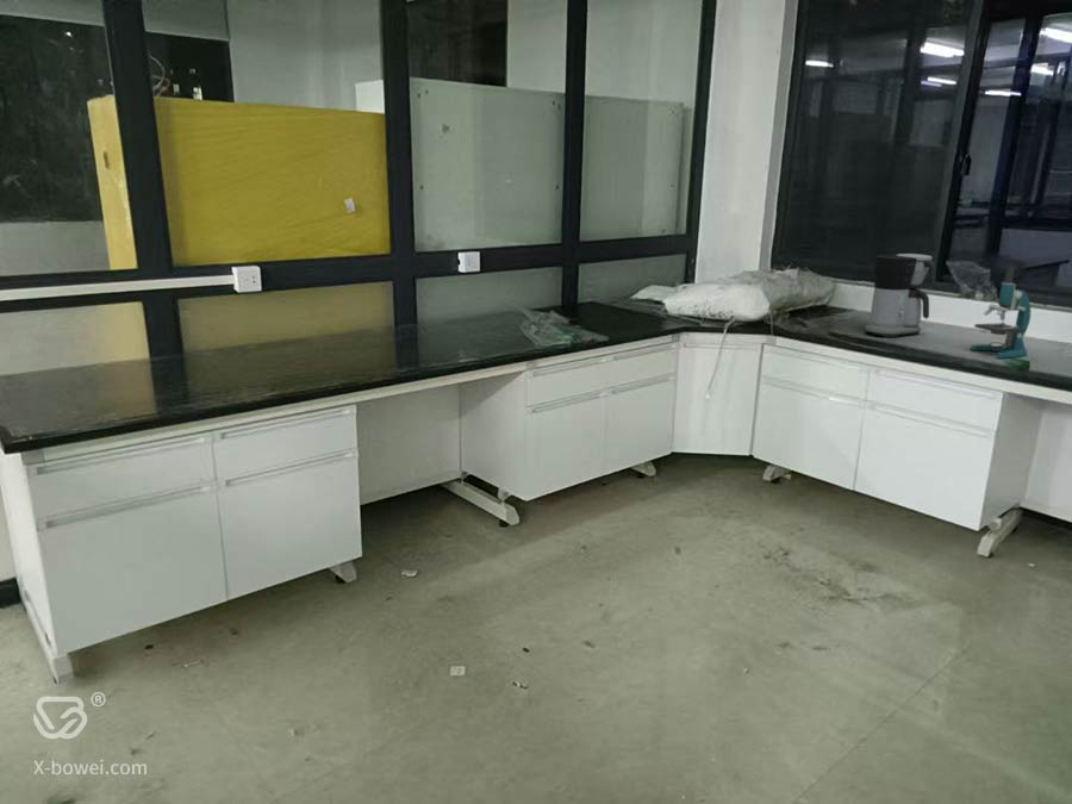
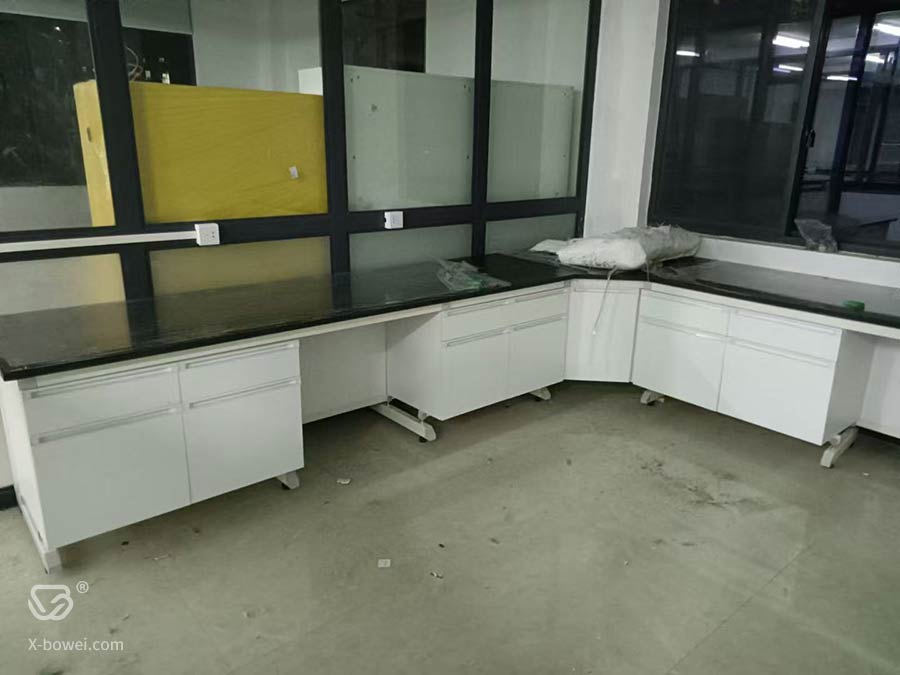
- coffee maker (902, 294)
- microscope (1005, 310)
